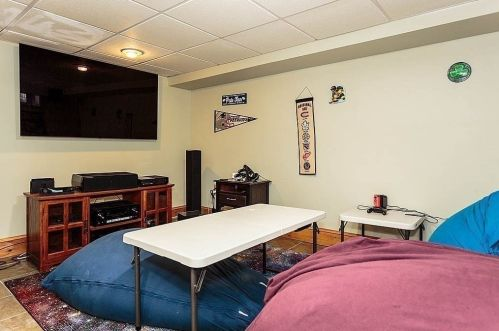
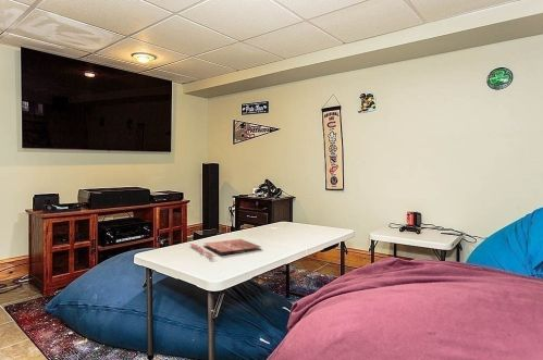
+ cover (225, 247)
